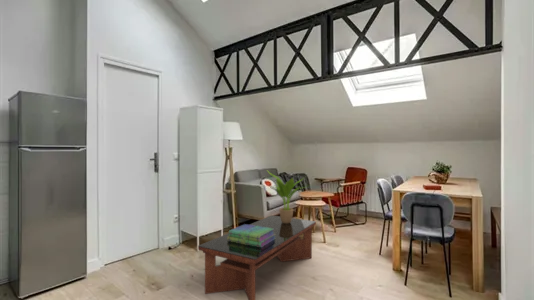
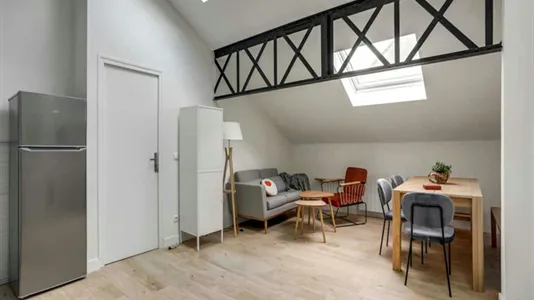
- potted plant (284, 196)
- stack of books (251, 234)
- coffee table (265, 252)
